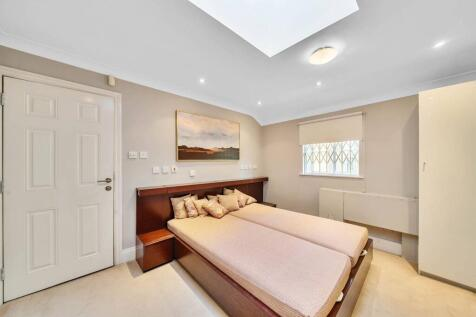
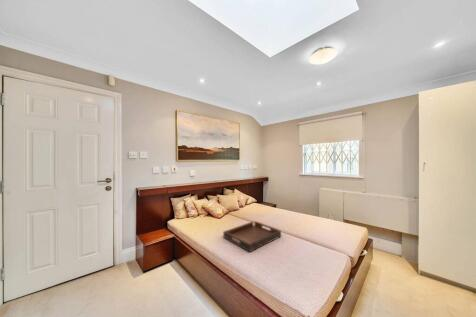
+ serving tray (252, 234)
